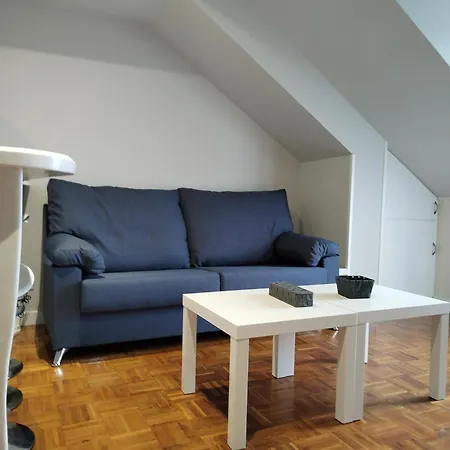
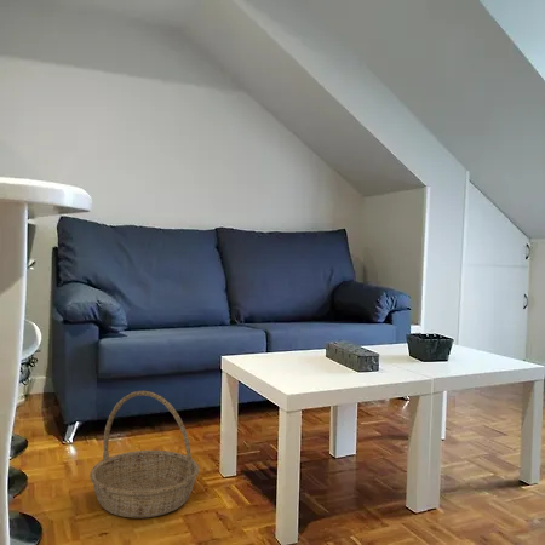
+ basket (145, 451)
